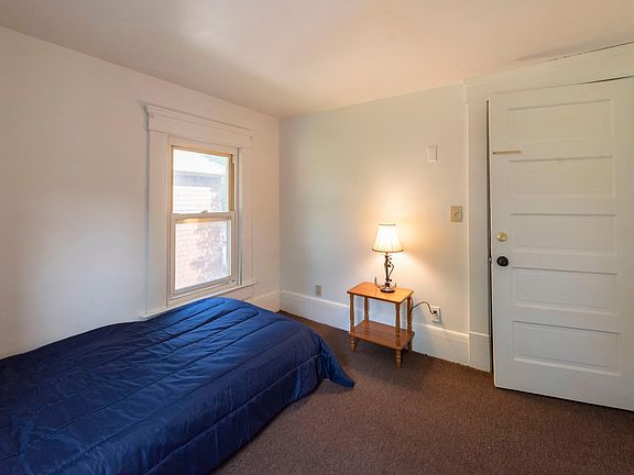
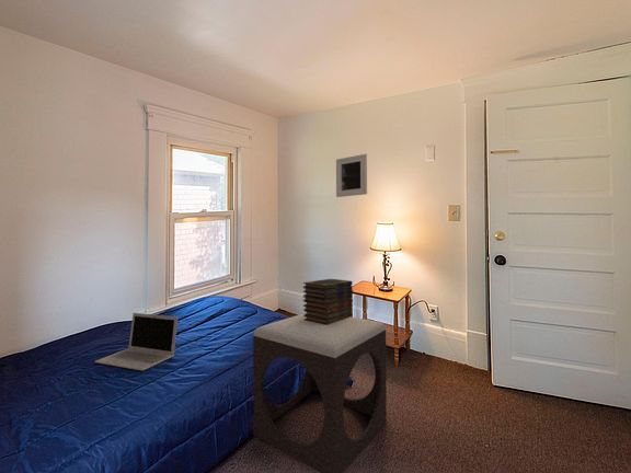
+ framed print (351, 175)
+ laptop (137, 338)
+ book stack (328, 299)
+ footstool (321, 374)
